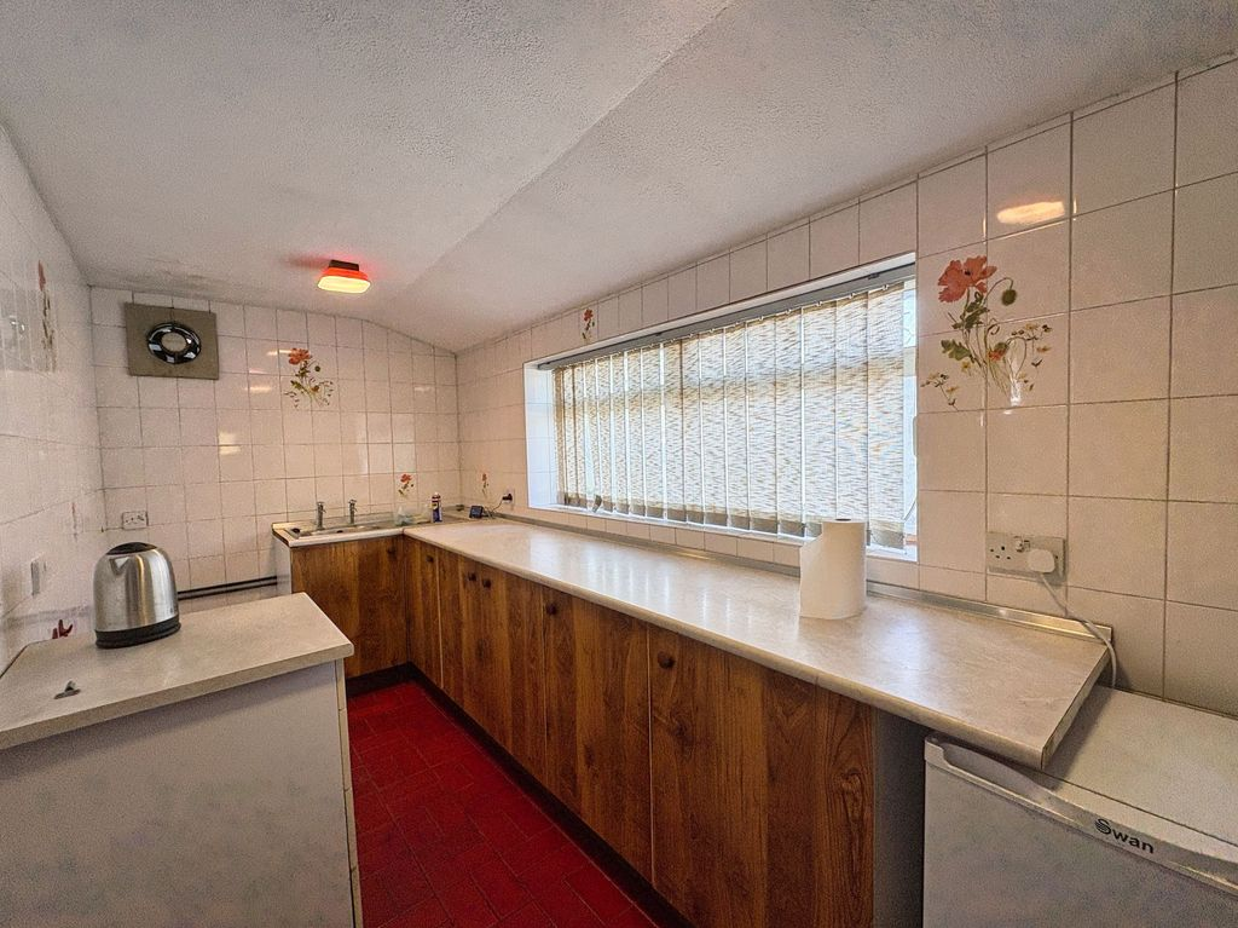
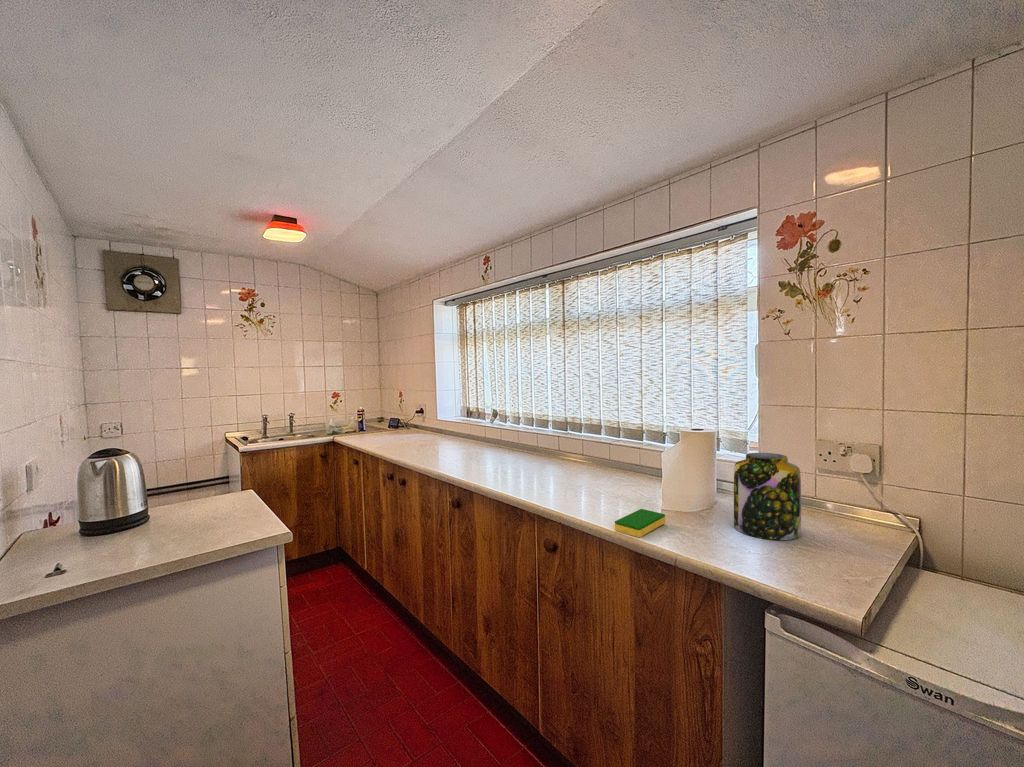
+ jar (766, 493)
+ dish sponge (640, 522)
